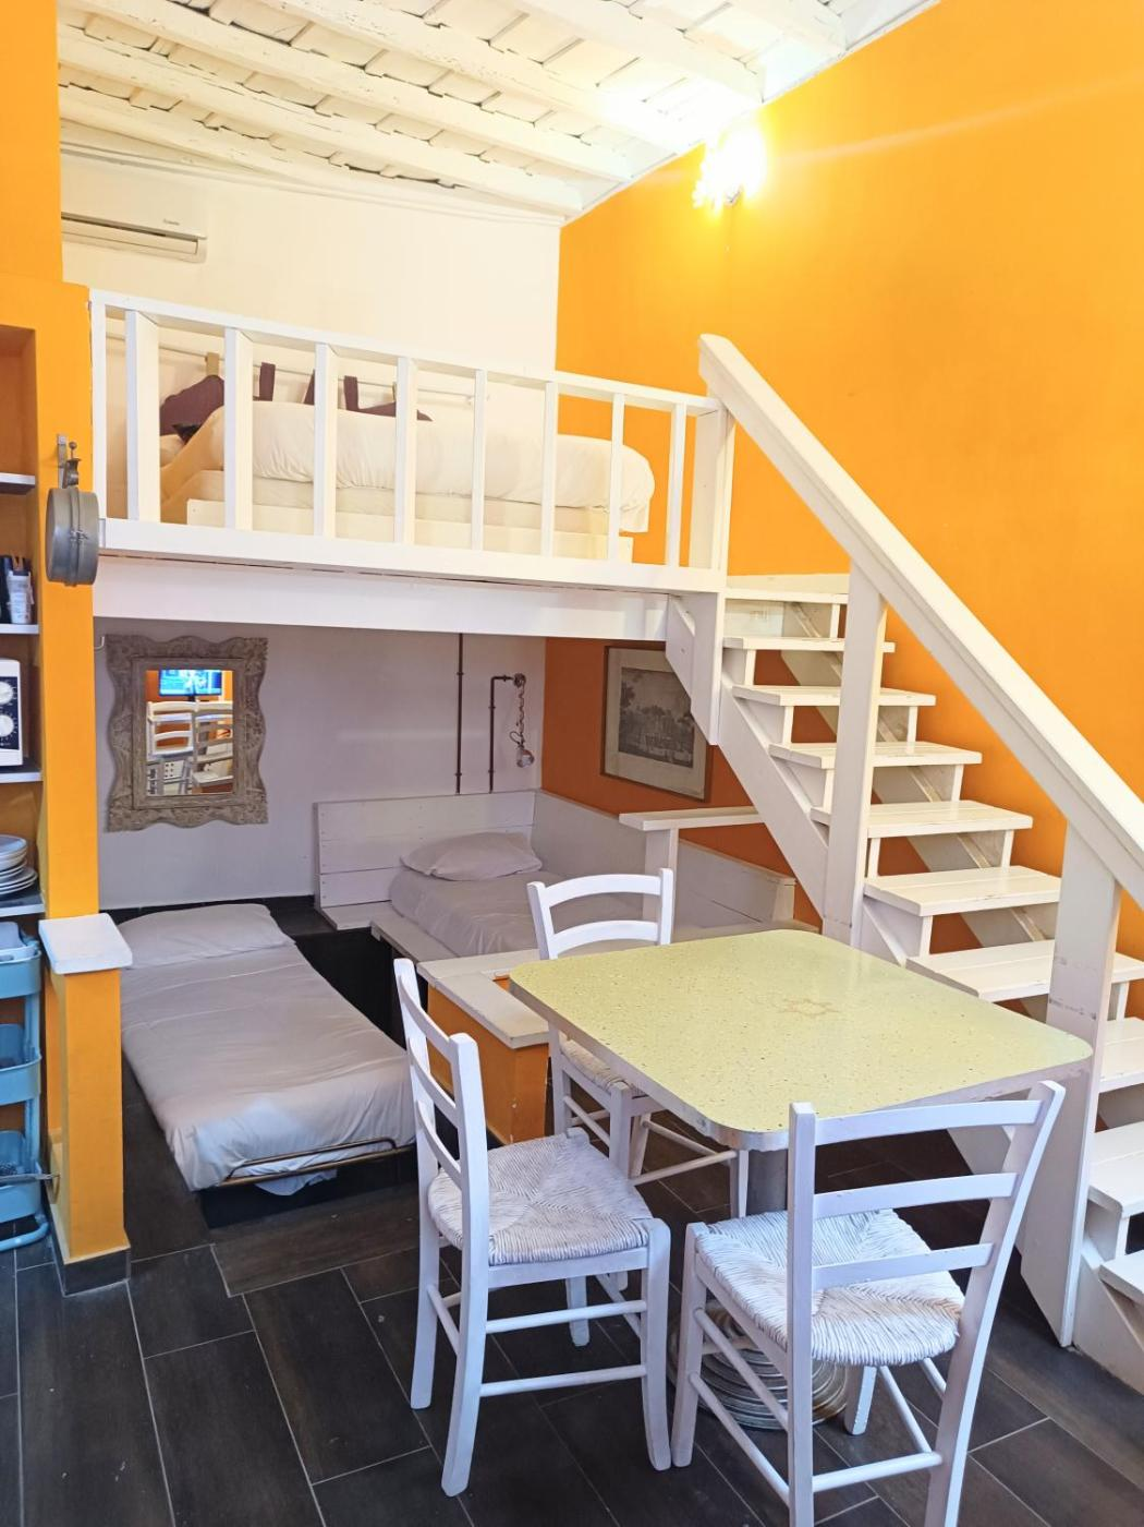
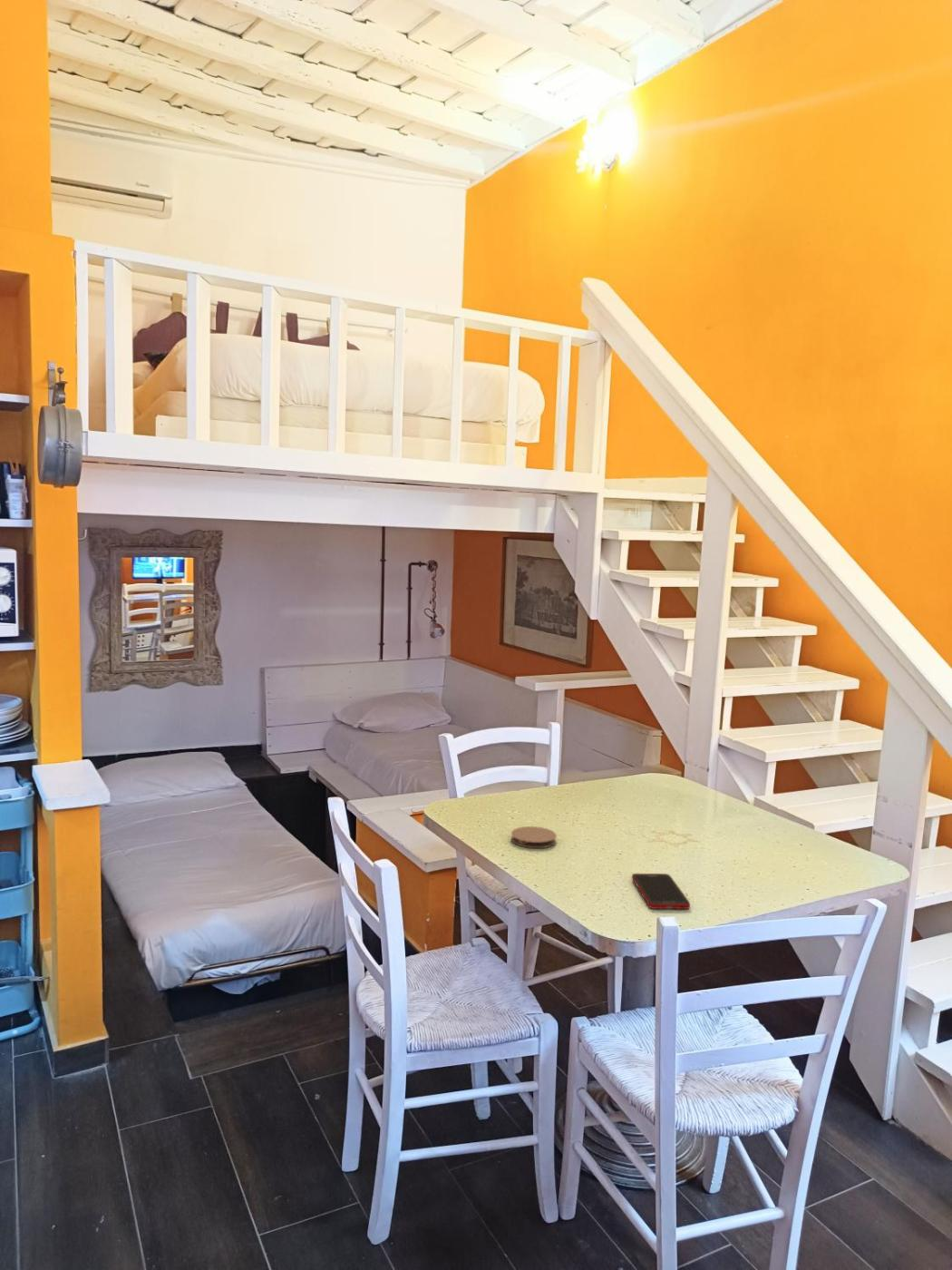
+ coaster (533, 836)
+ cell phone (659, 891)
